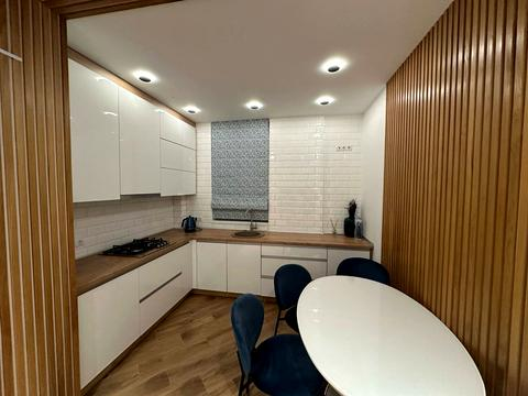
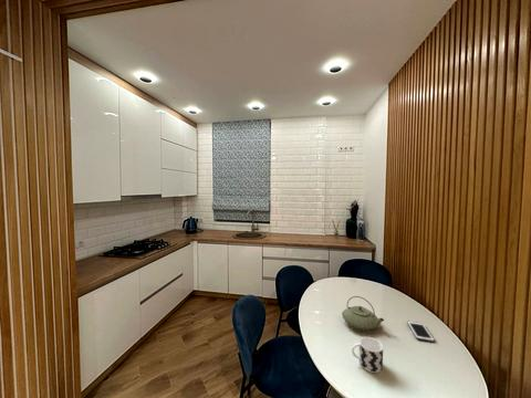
+ cup (366, 353)
+ teapot (362, 311)
+ cell phone (419, 331)
